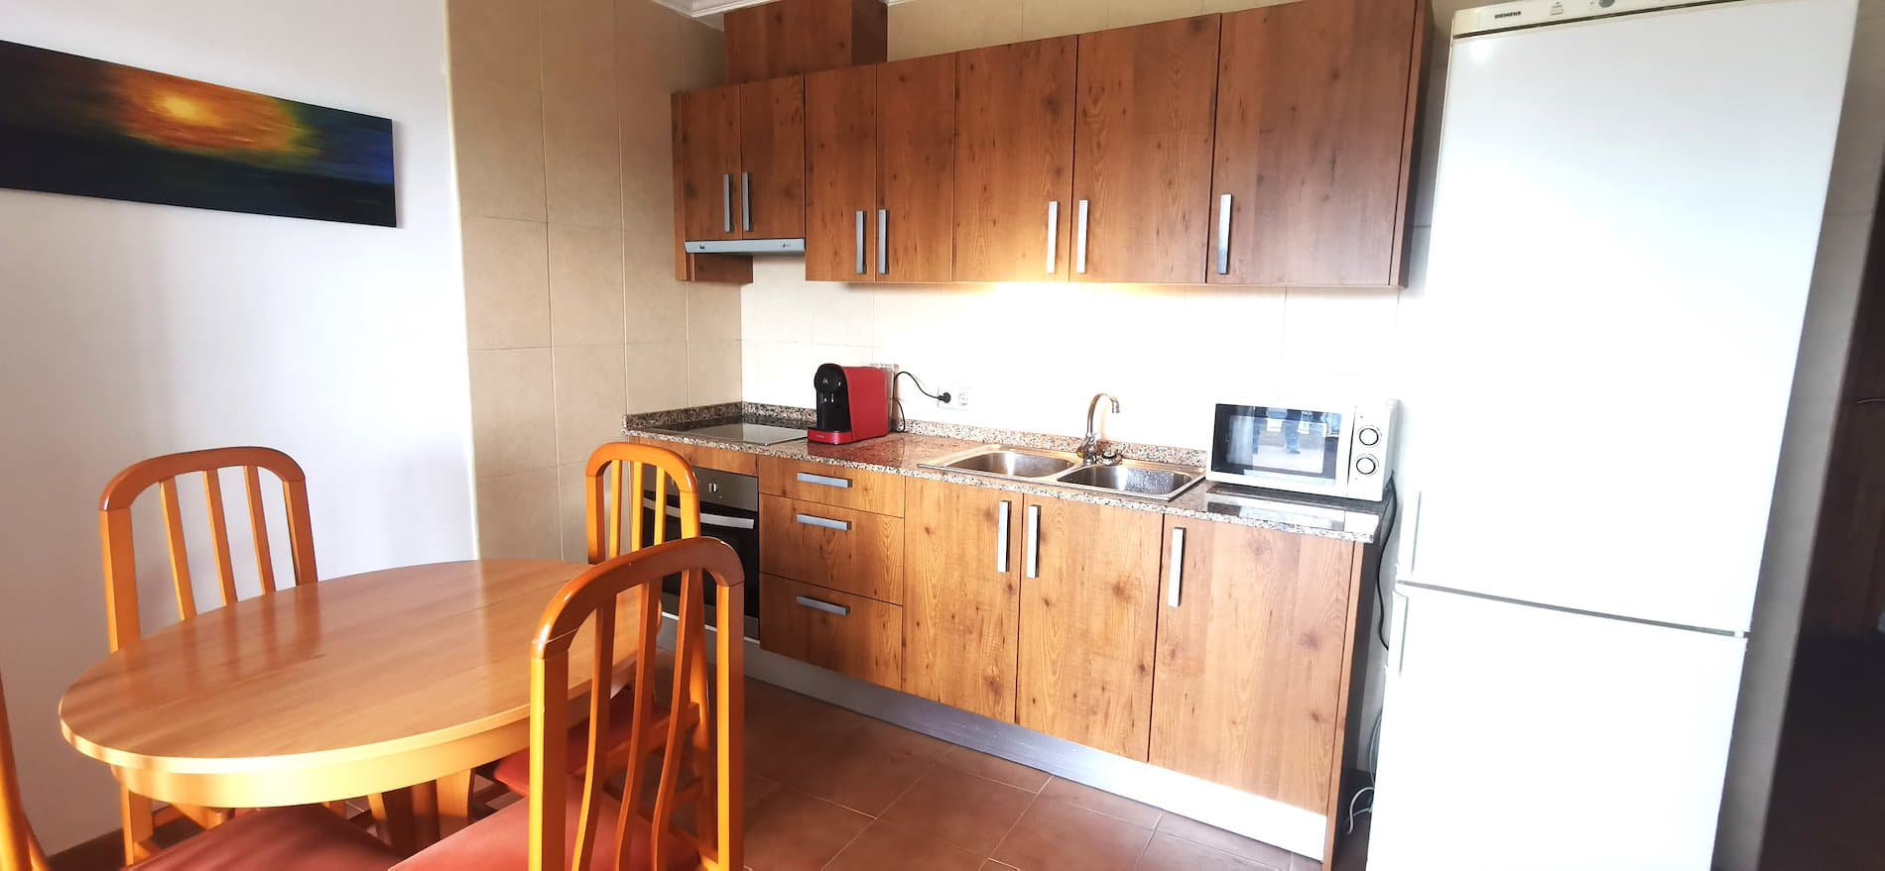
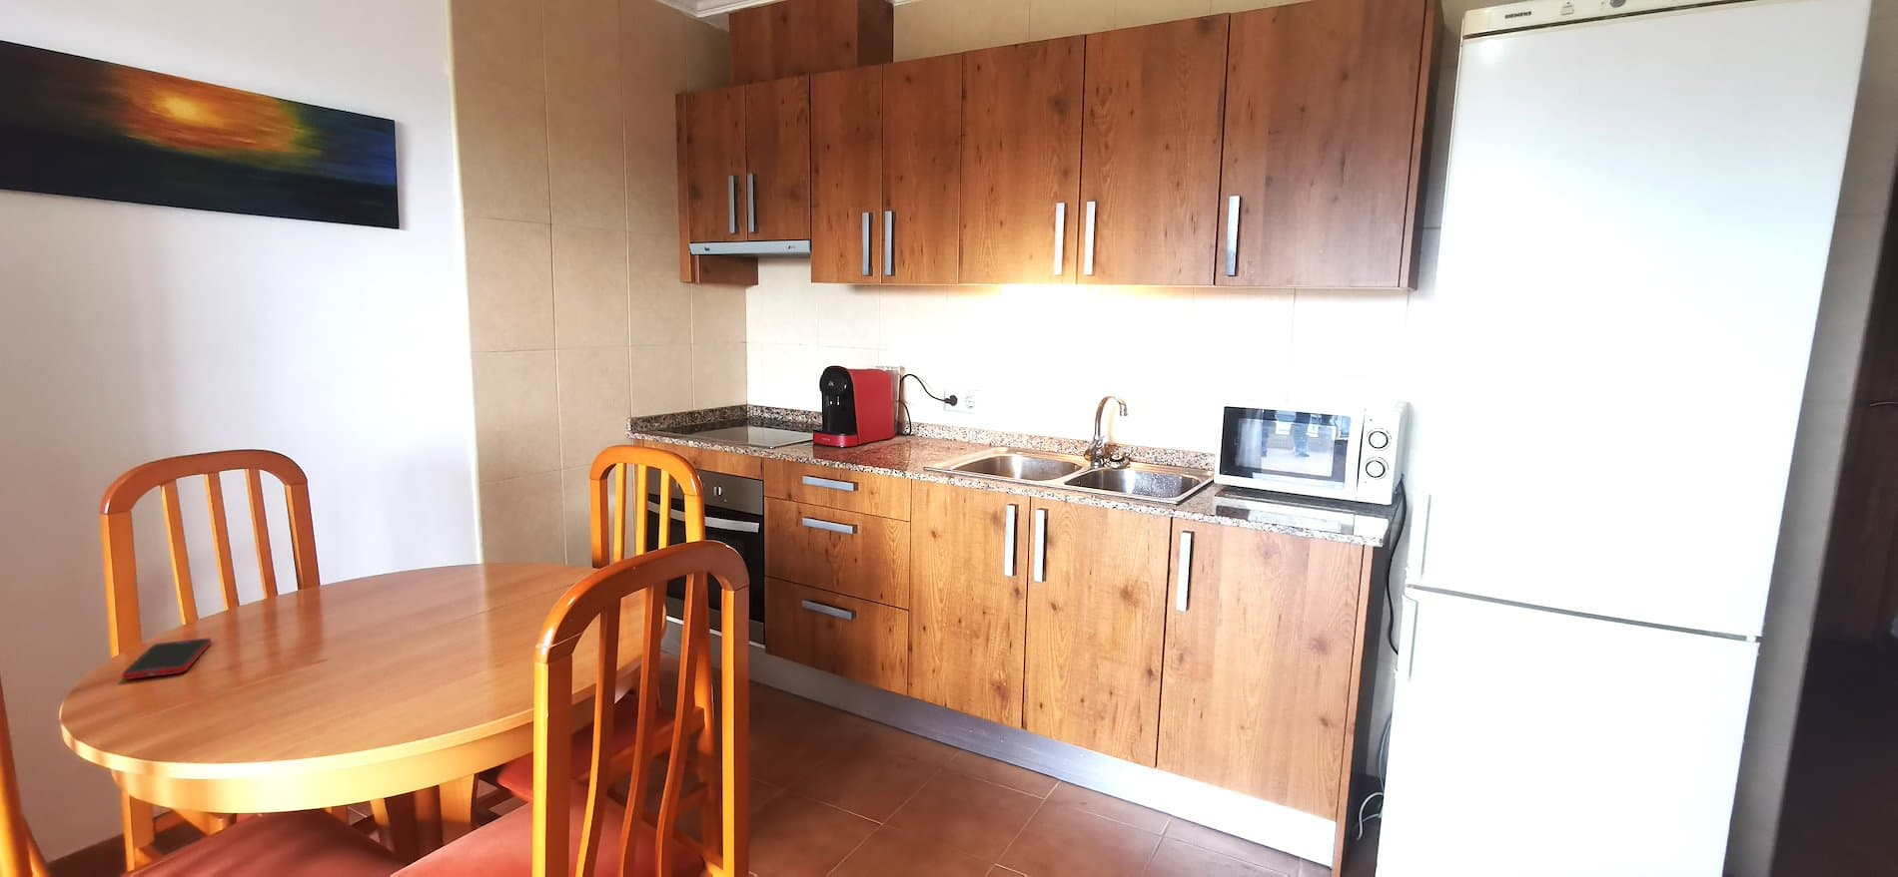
+ cell phone (168, 658)
